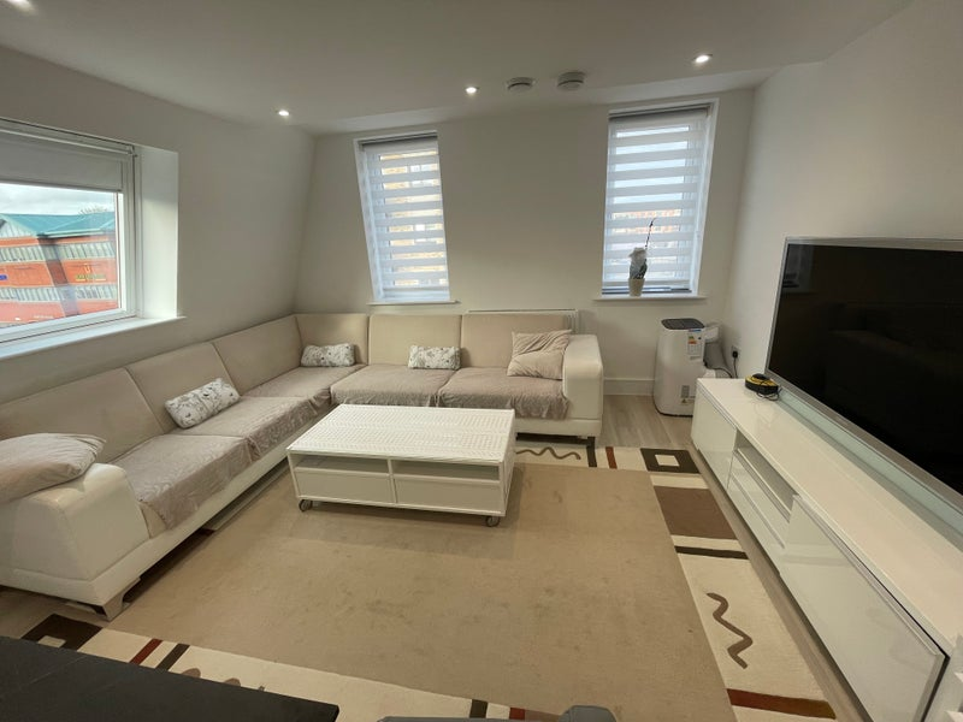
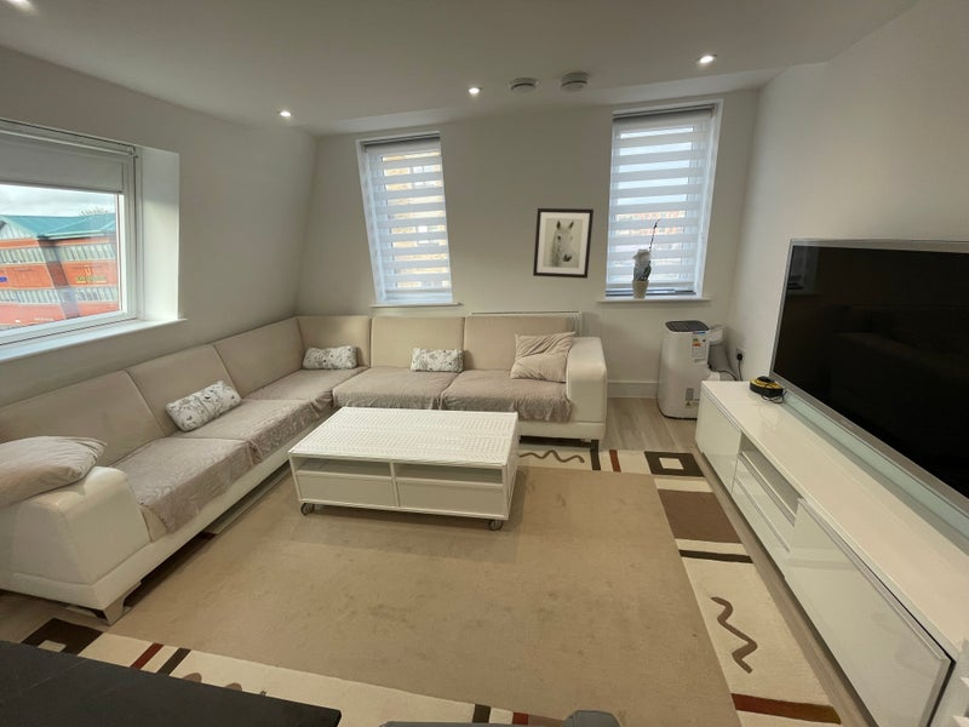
+ wall art (562, 244)
